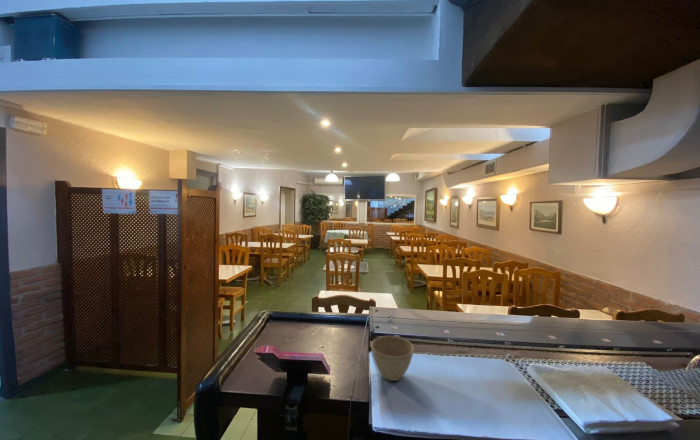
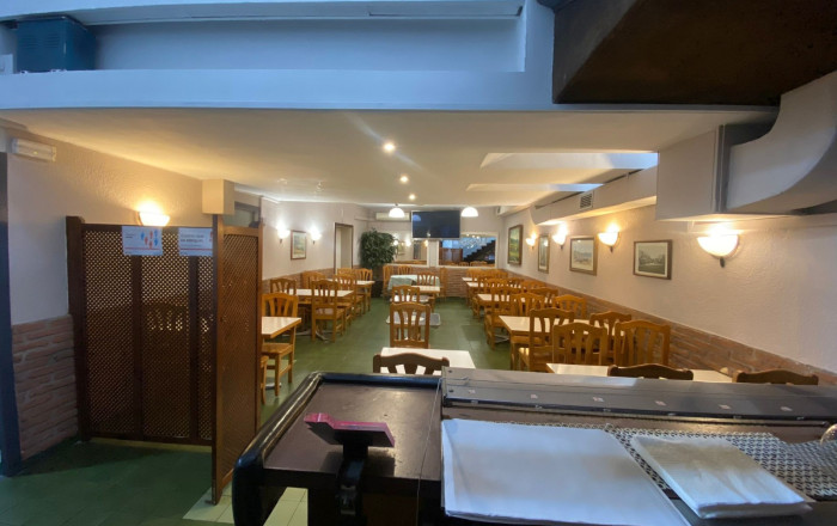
- flower pot (391, 360)
